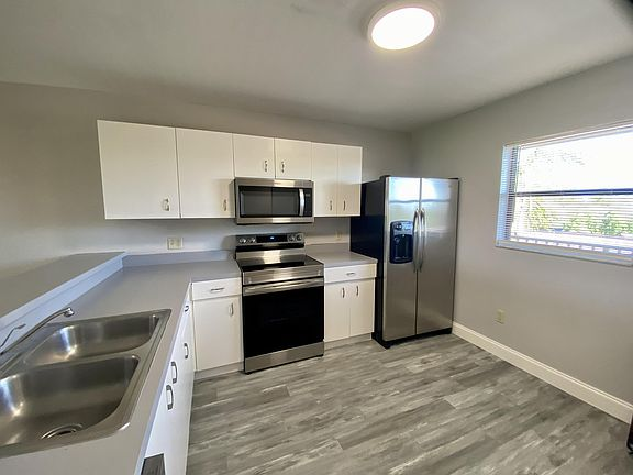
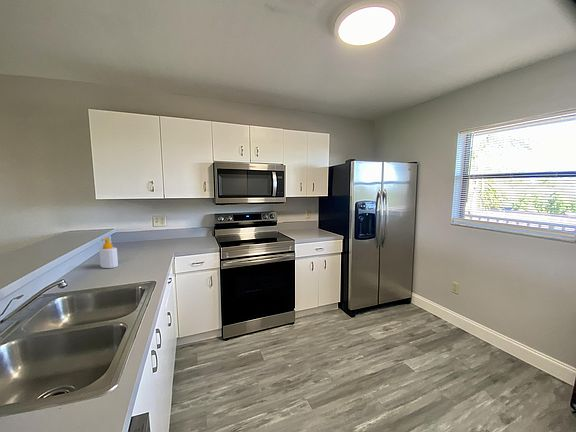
+ soap bottle (108, 252)
